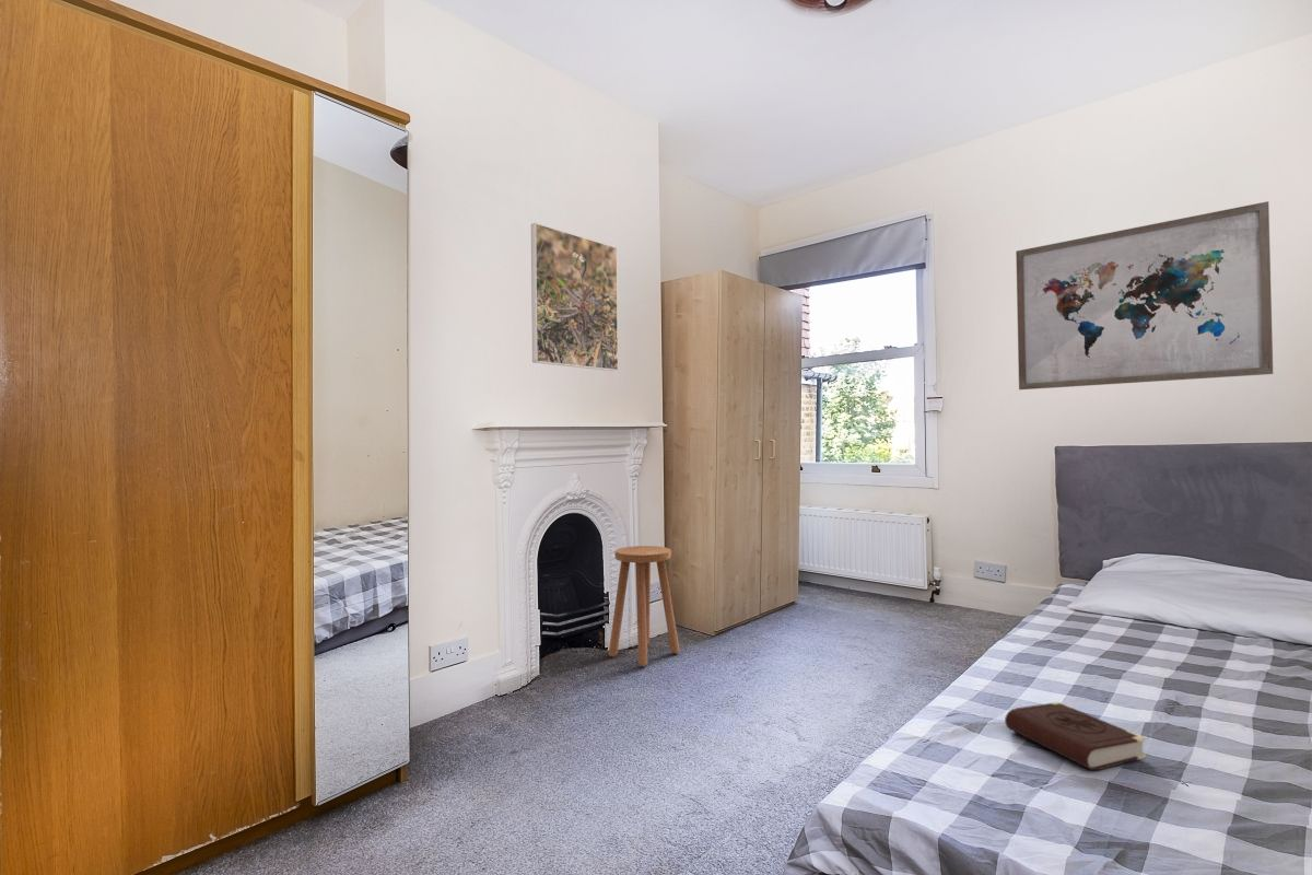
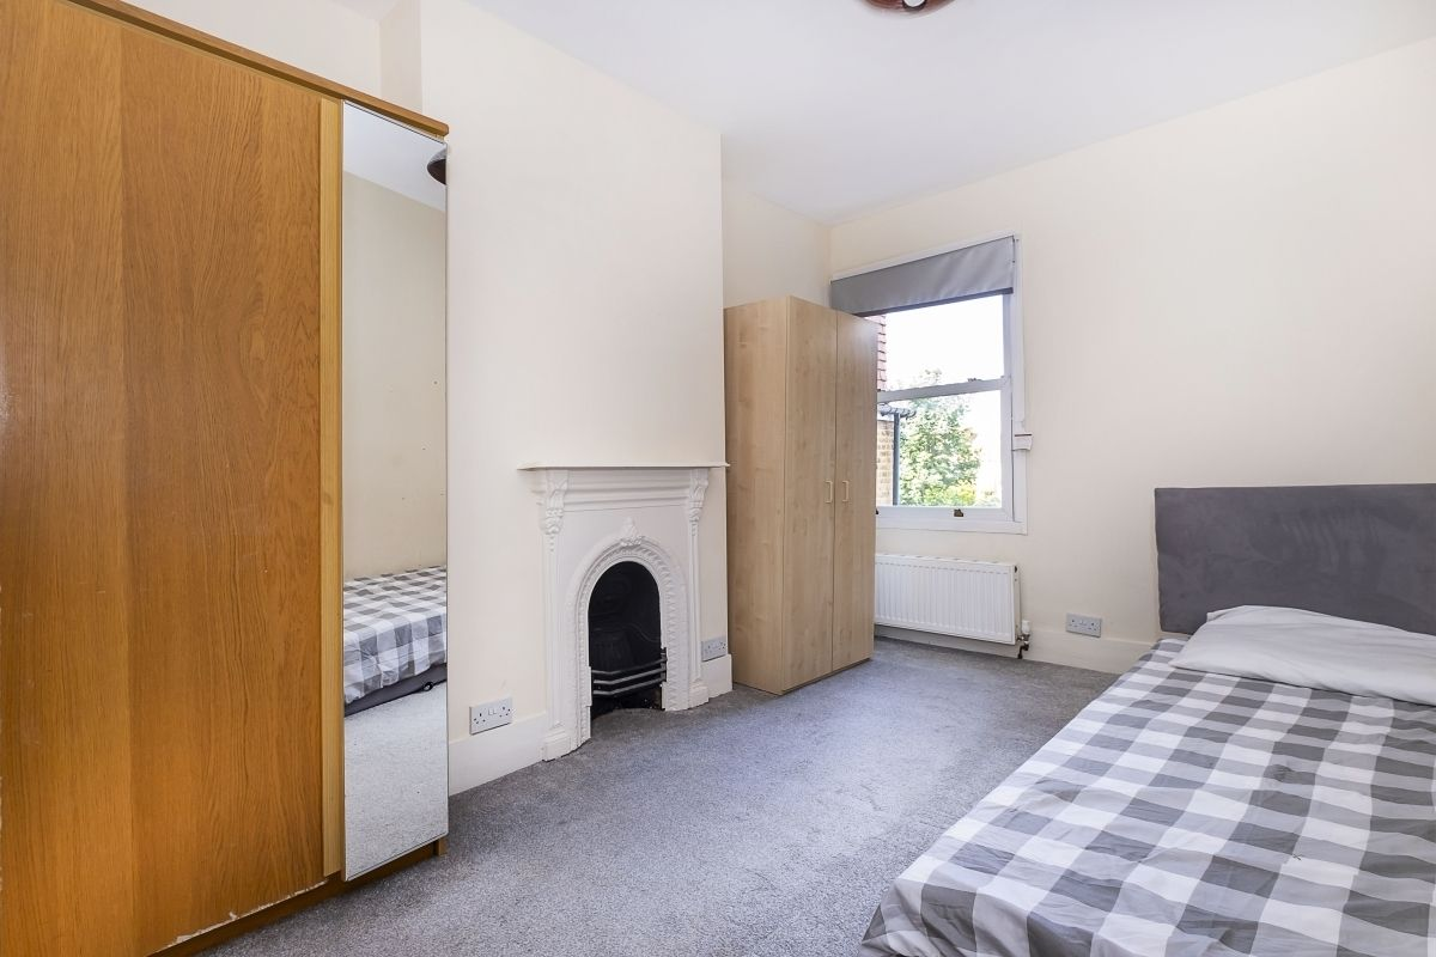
- wall art (1131, 305)
- book (1071, 733)
- stool (643, 602)
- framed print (576, 301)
